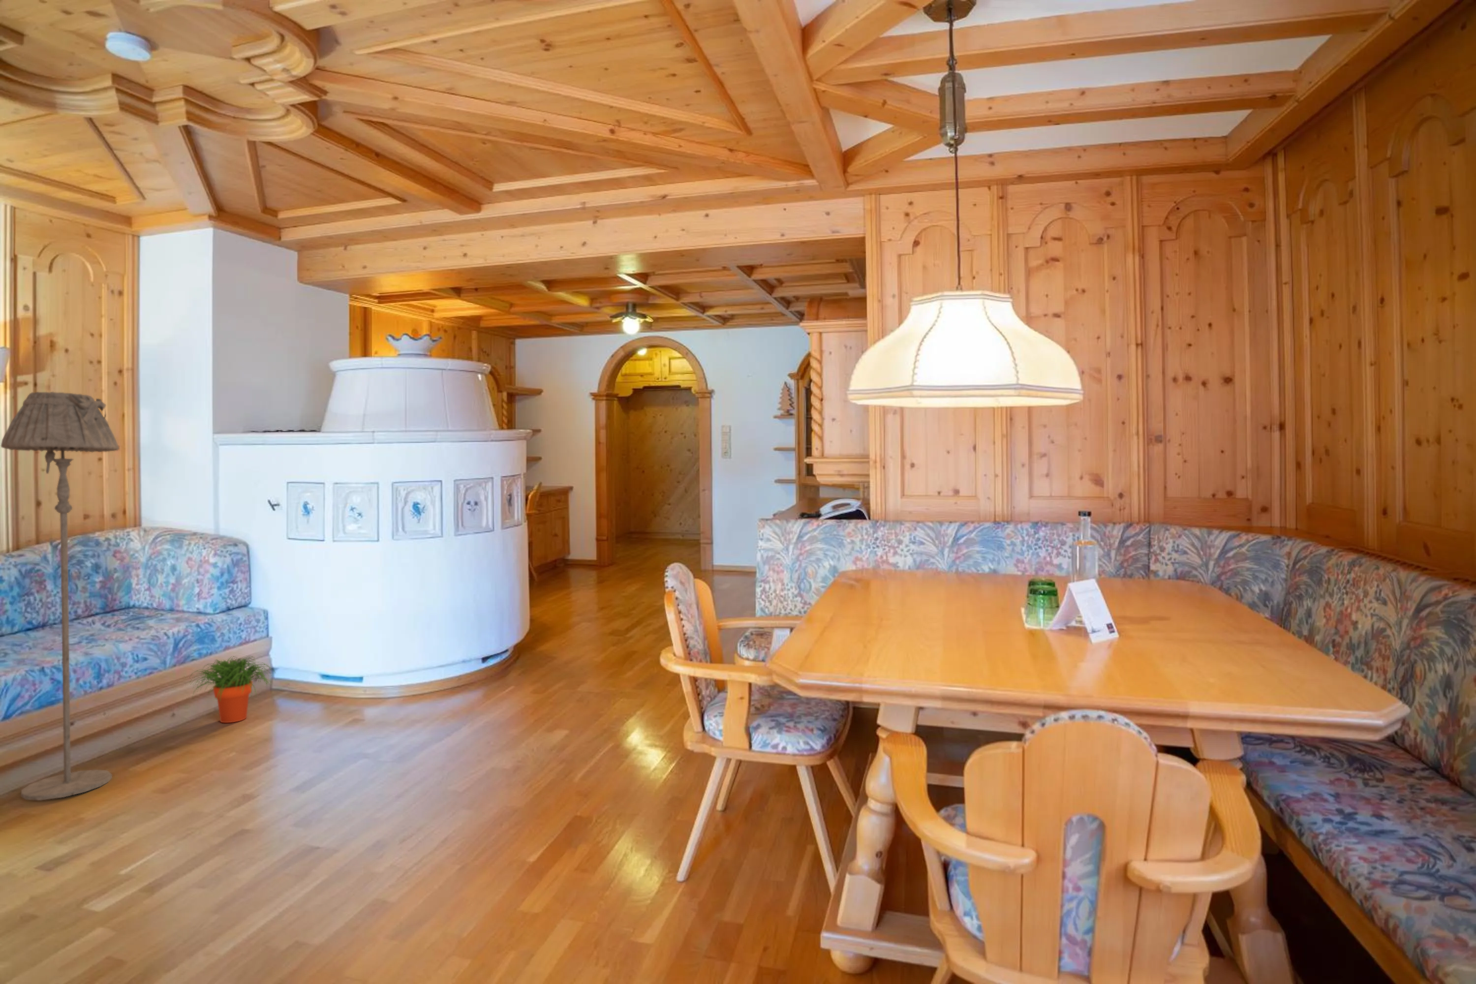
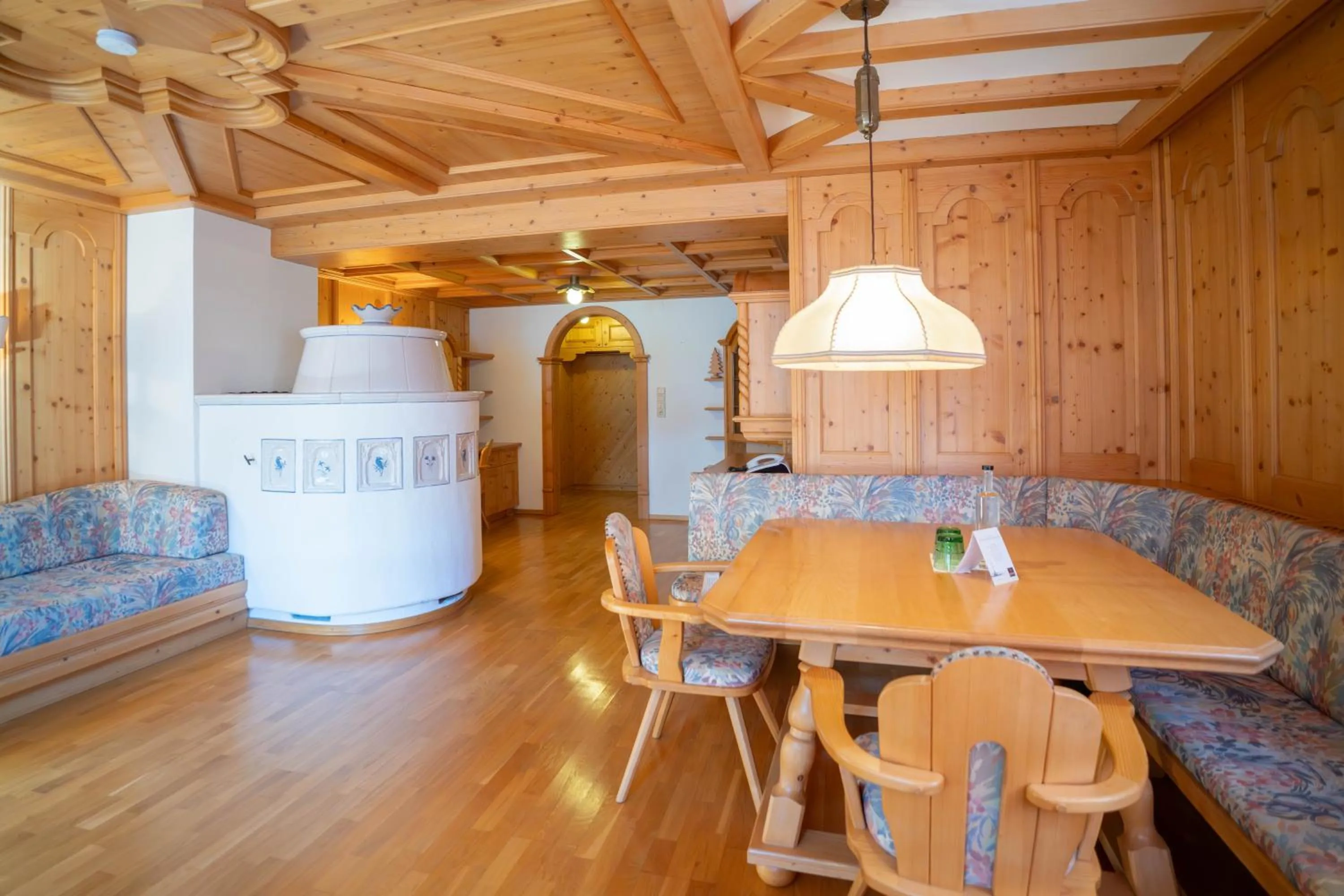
- floor lamp (64, 591)
- potted plant (234, 687)
